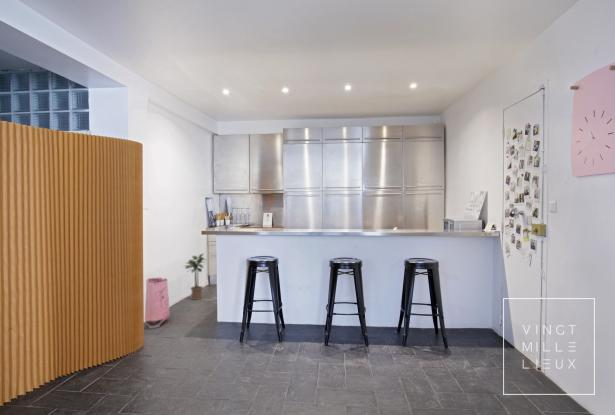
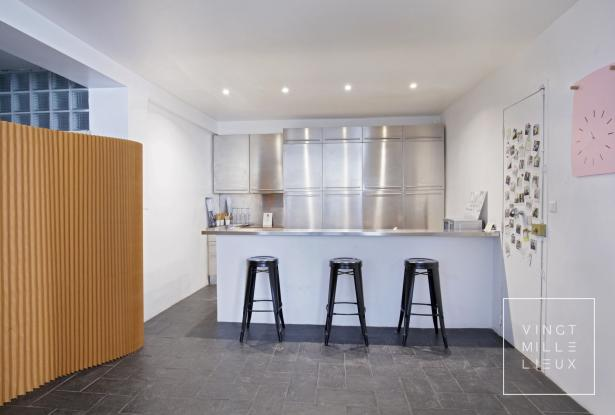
- bag (157, 301)
- potted plant (196, 276)
